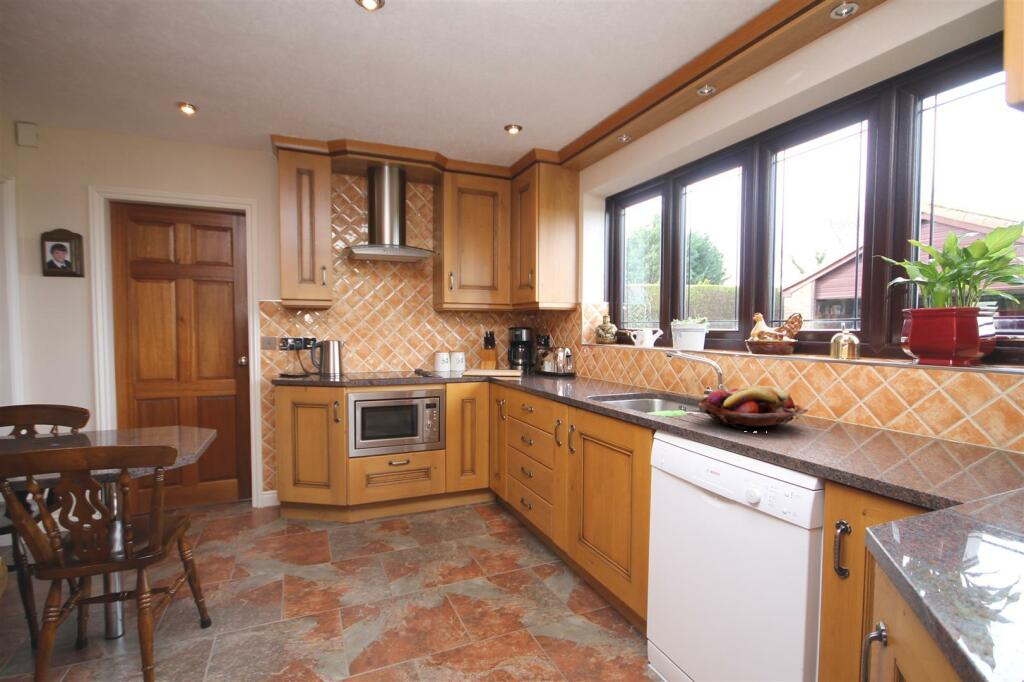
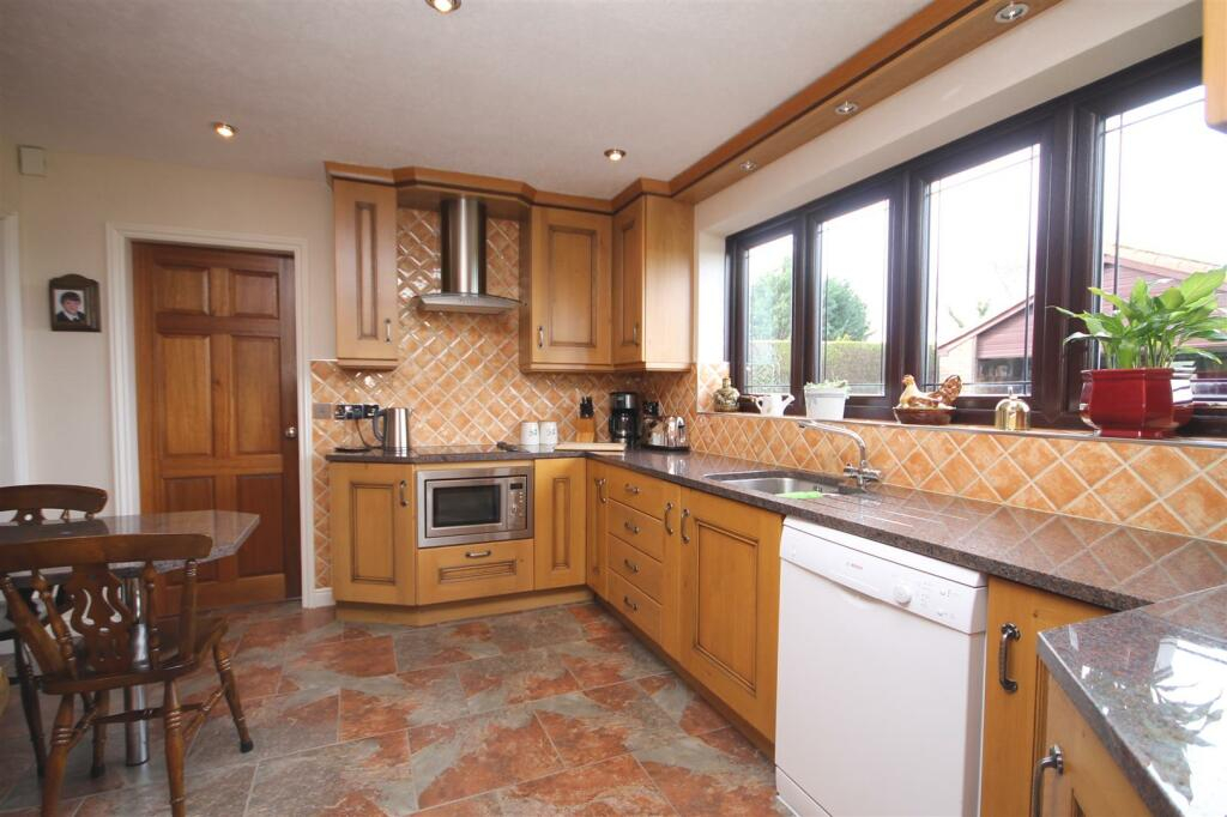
- fruit basket (749, 405)
